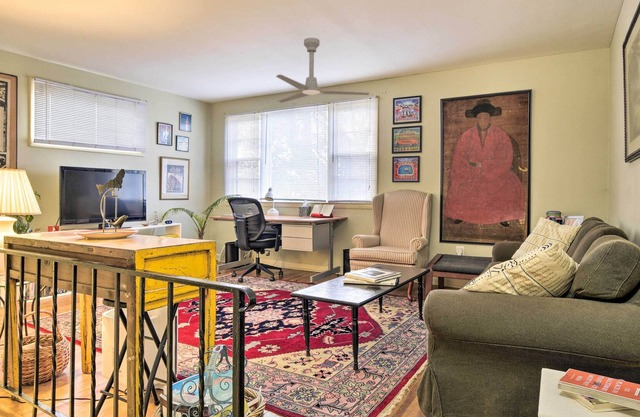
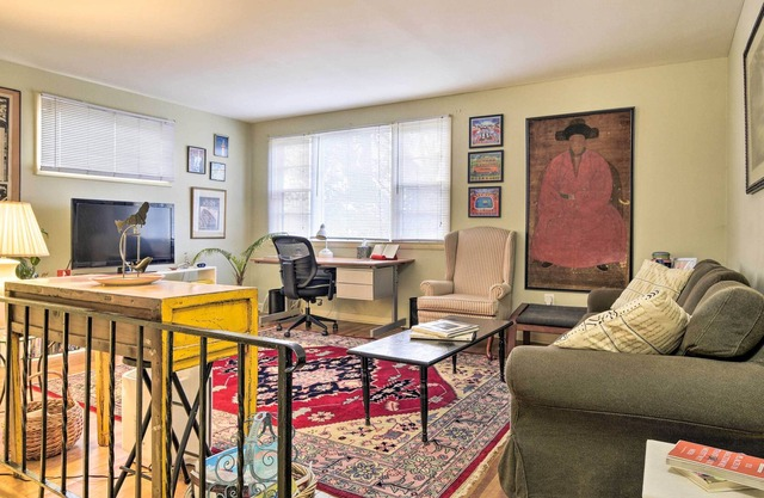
- ceiling fan (313, 66)
